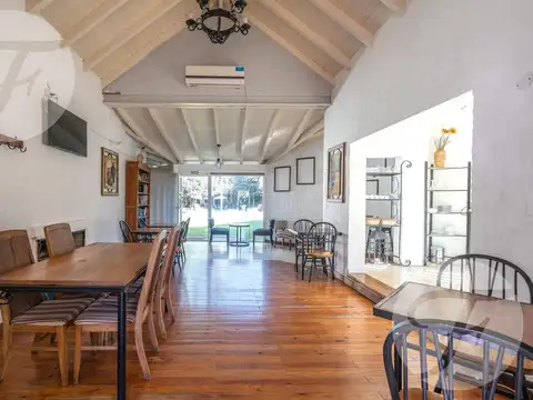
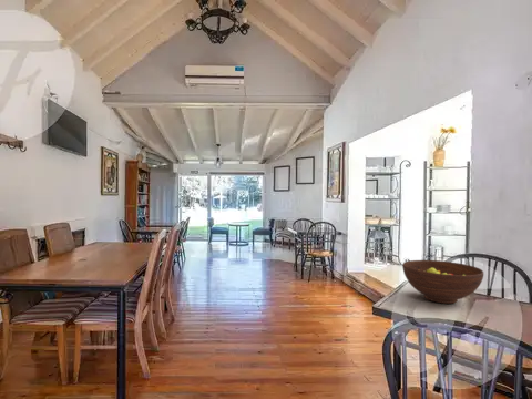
+ fruit bowl (440, 283)
